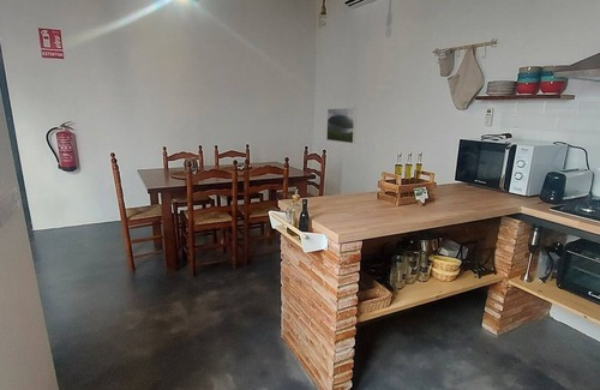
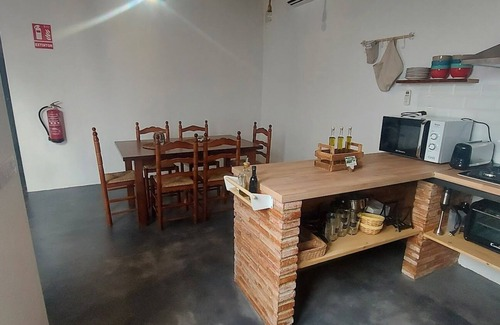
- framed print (340, 125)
